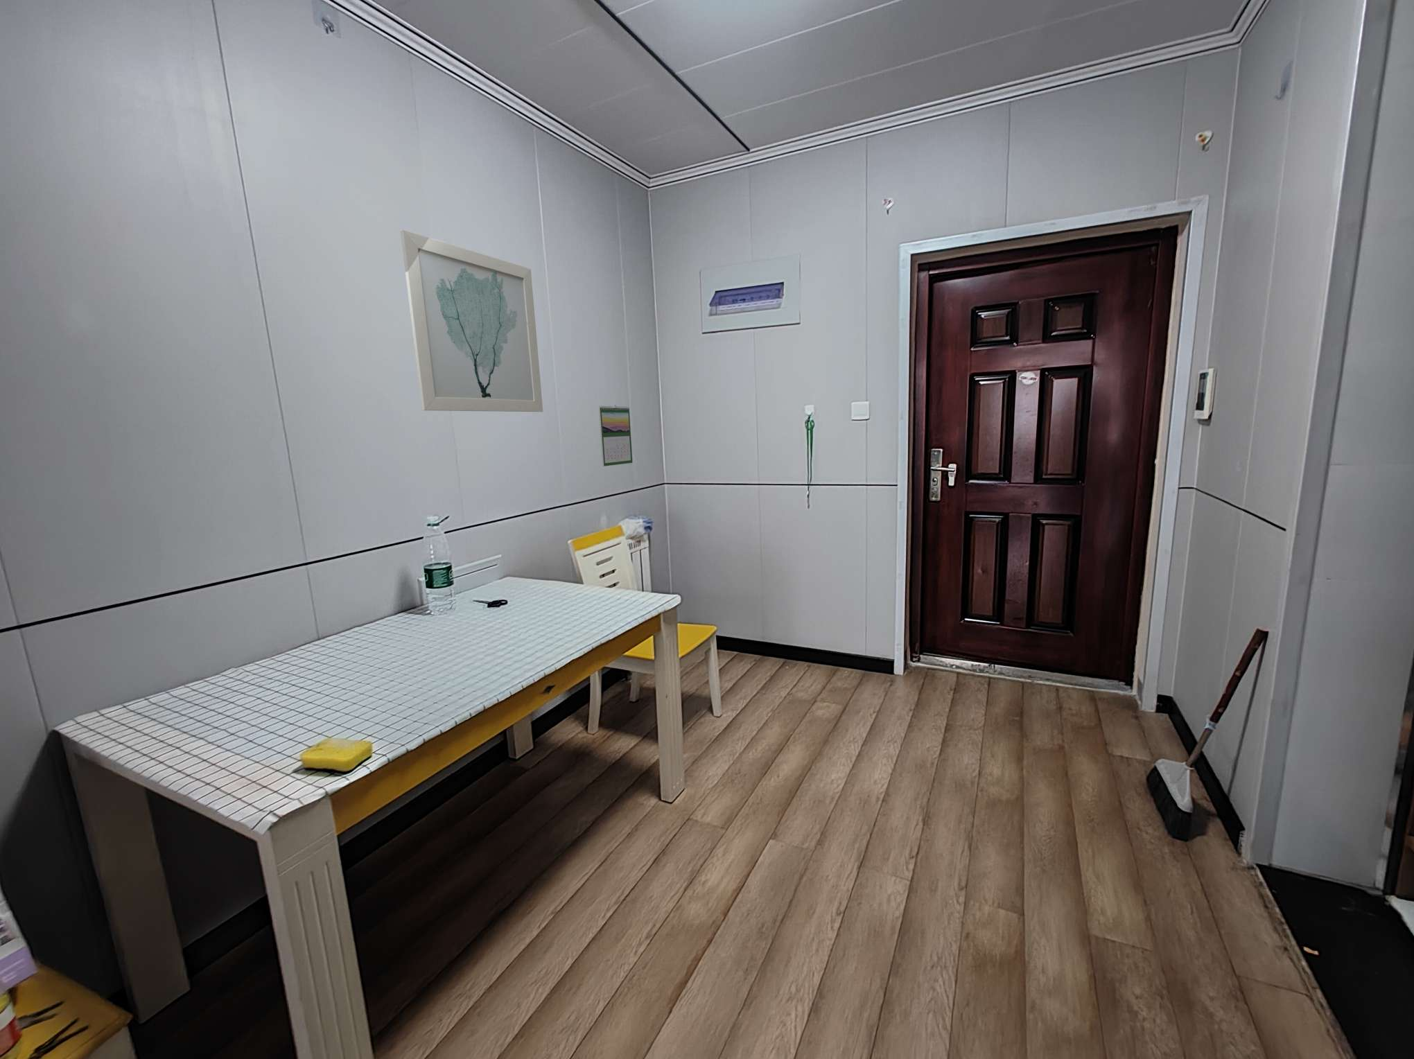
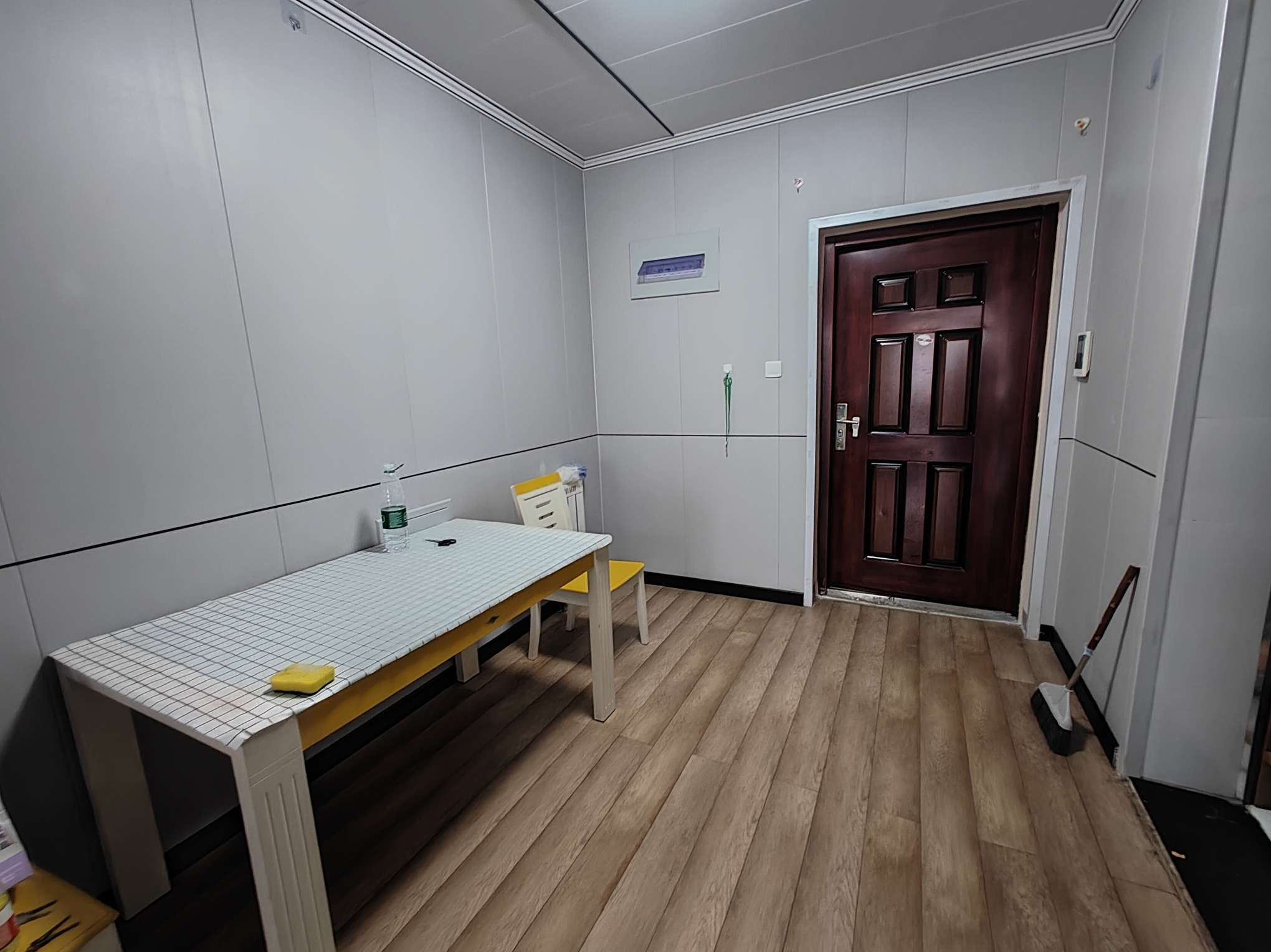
- wall art (481, 333)
- calendar (616, 435)
